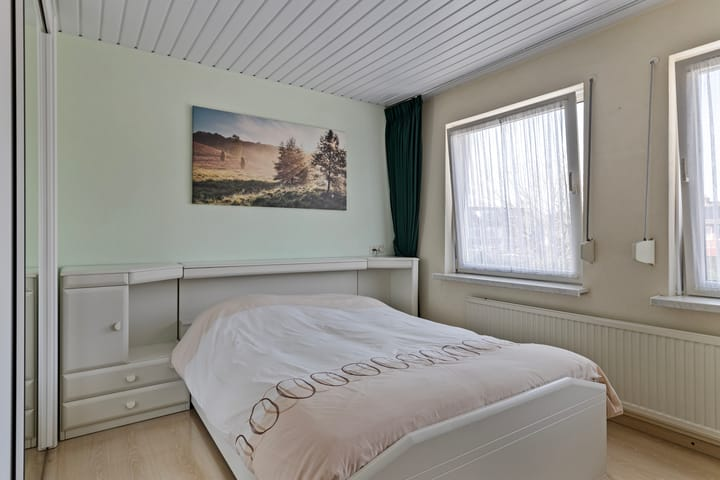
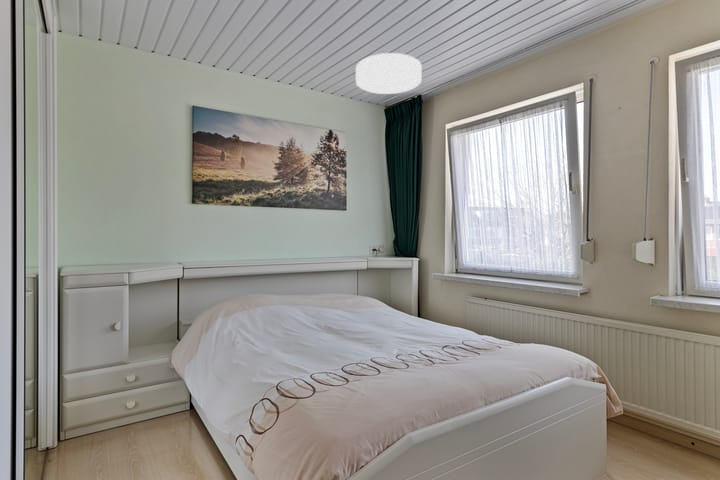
+ ceiling light (388, 75)
